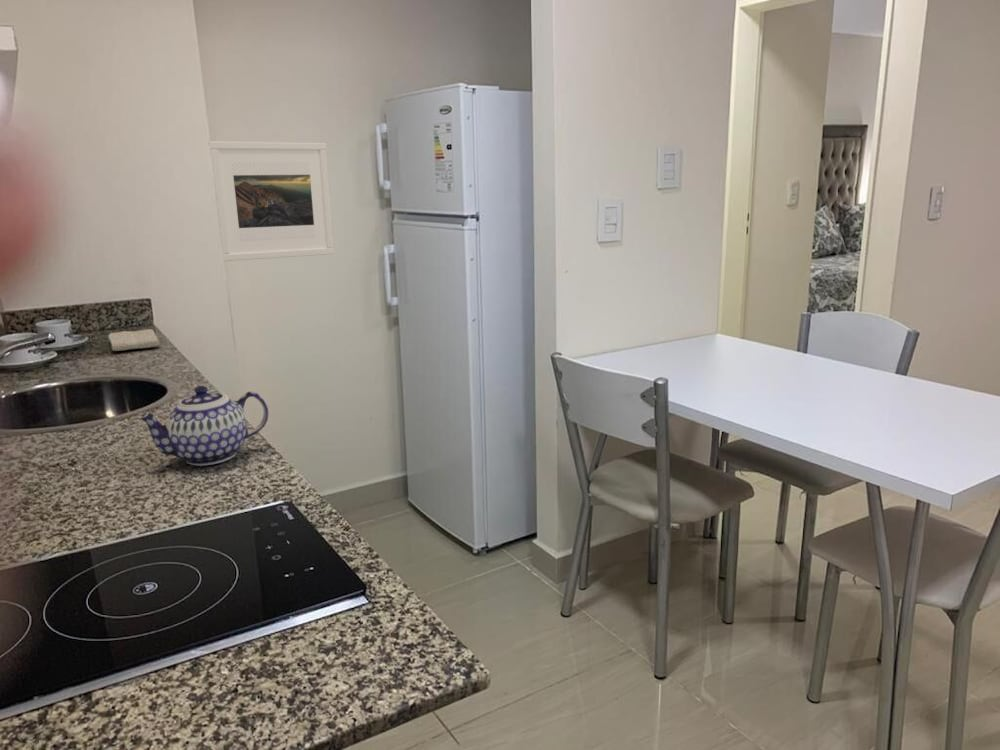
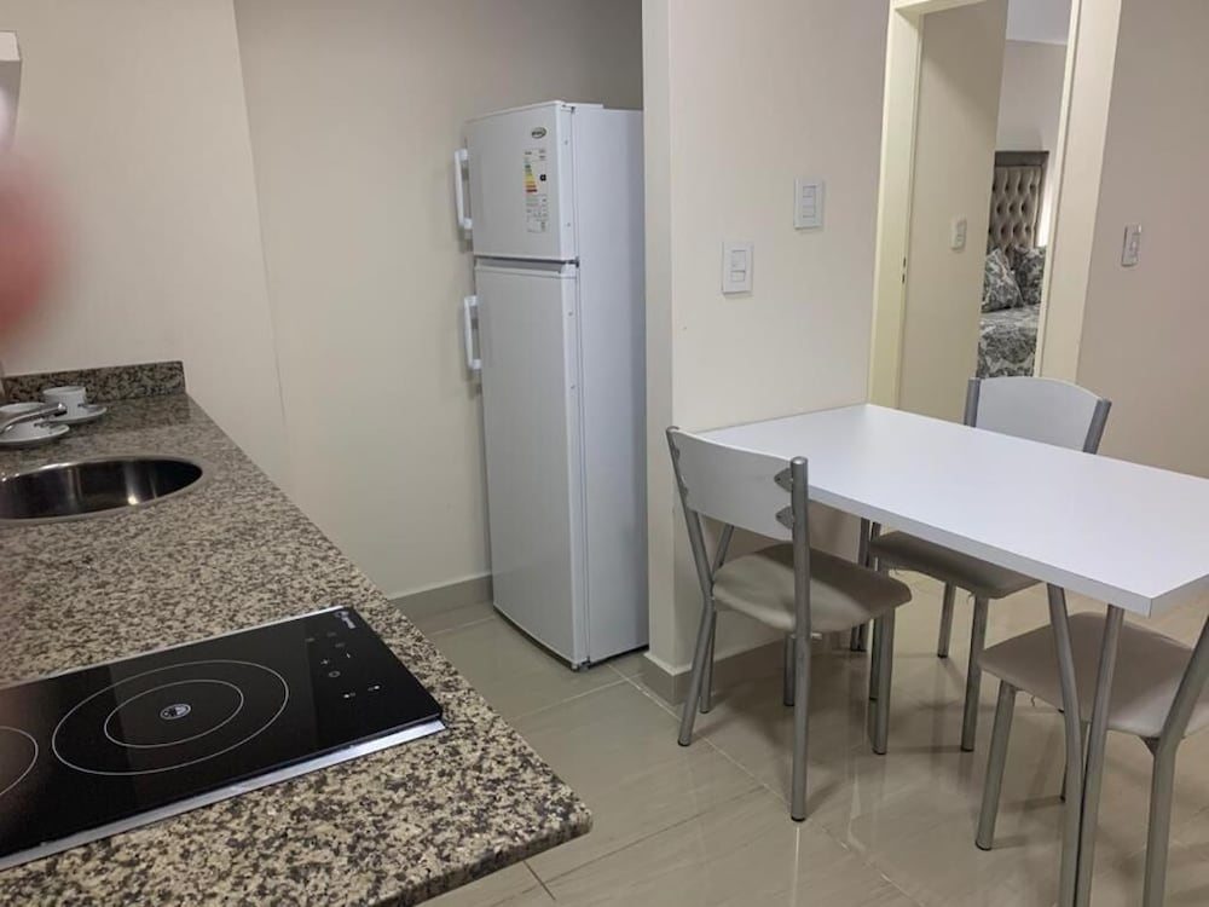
- washcloth (133, 339)
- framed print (274, 201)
- teapot (206, 422)
